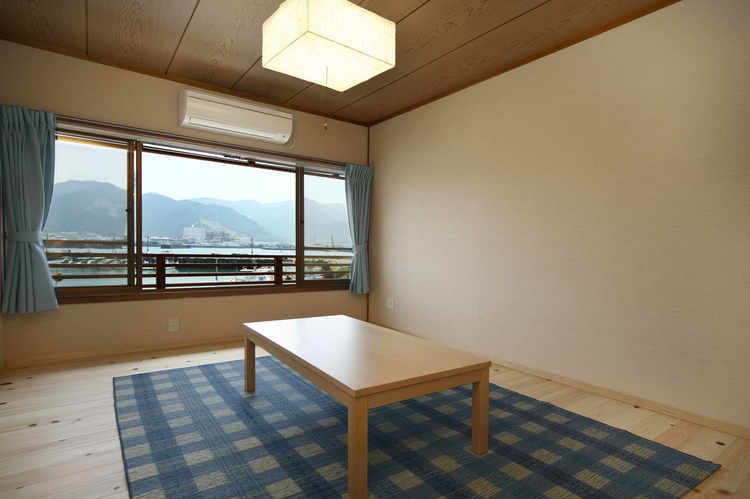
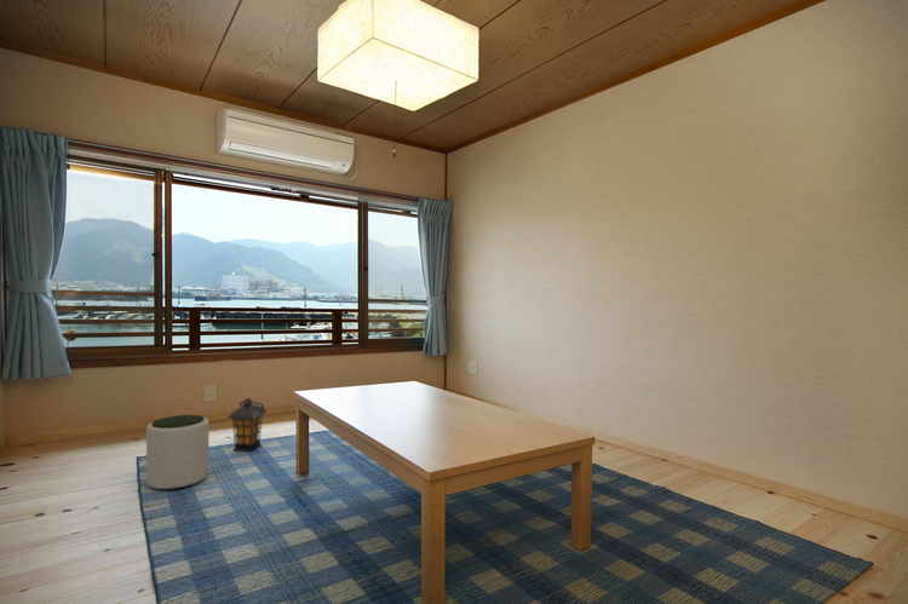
+ plant pot (178, 450)
+ lantern (248, 421)
